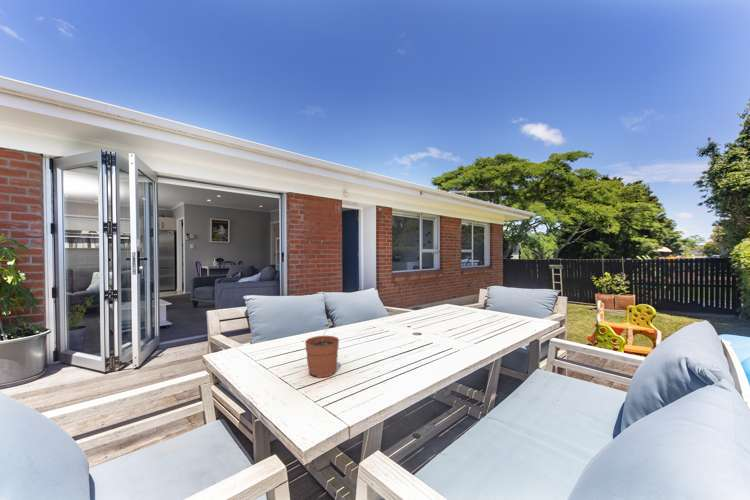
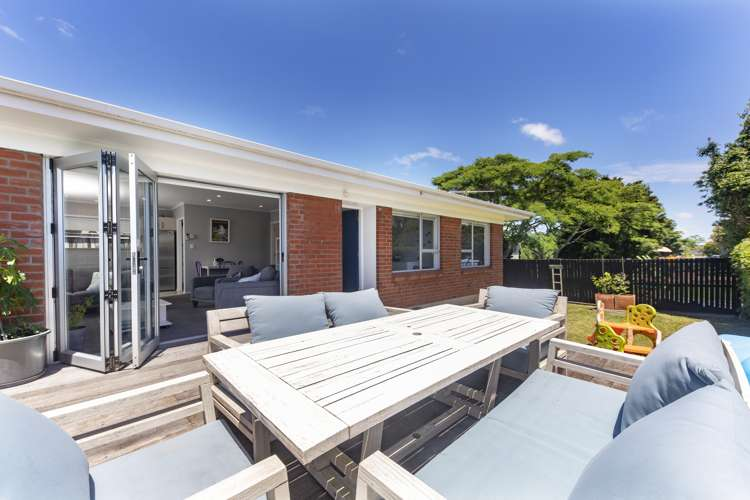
- plant pot (322, 348)
